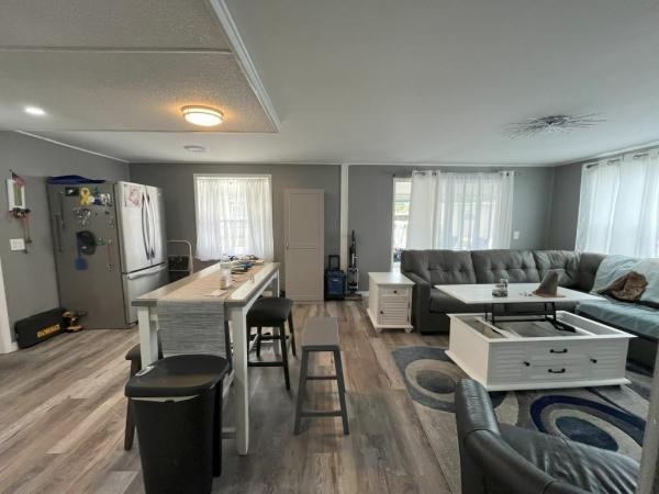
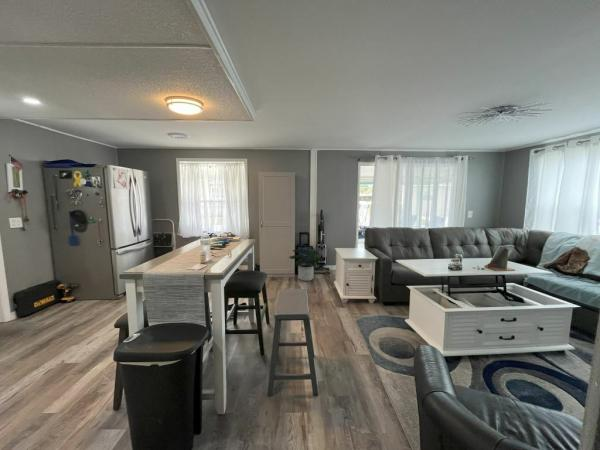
+ potted plant (306, 264)
